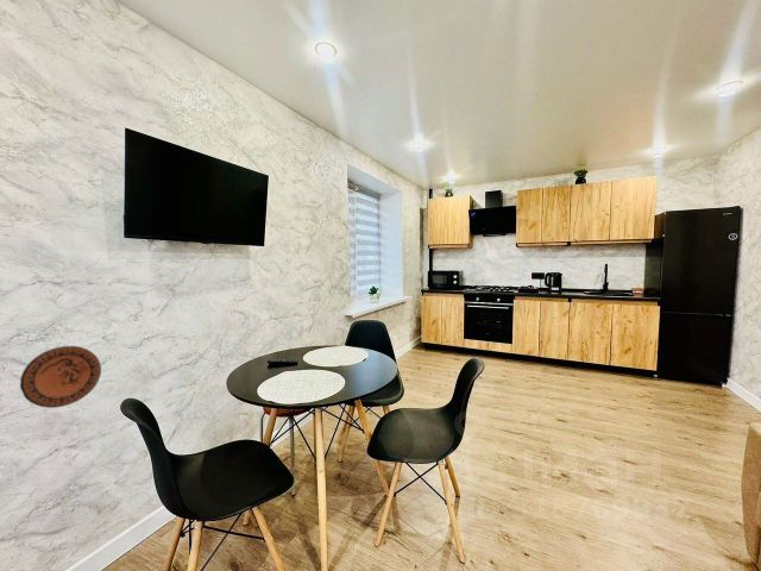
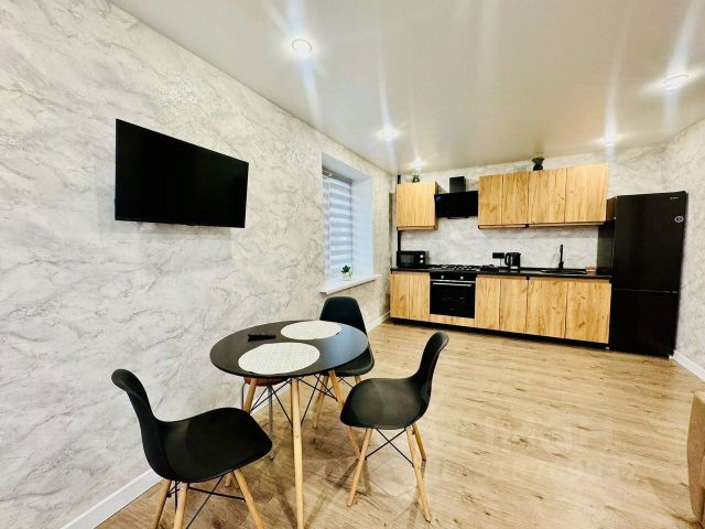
- decorative plate (63, 376)
